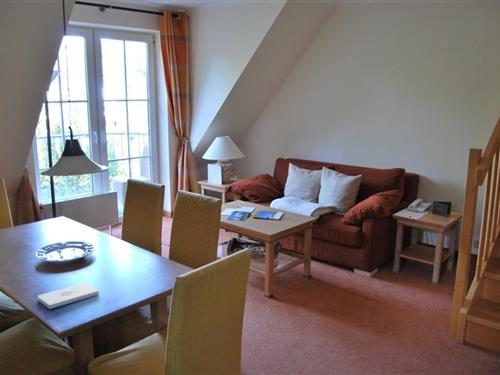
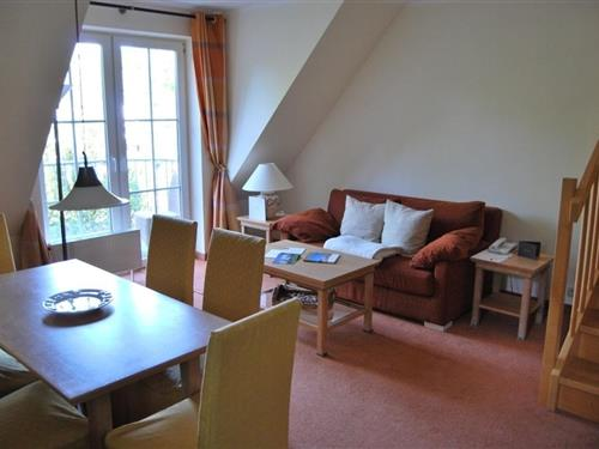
- notepad (68, 295)
